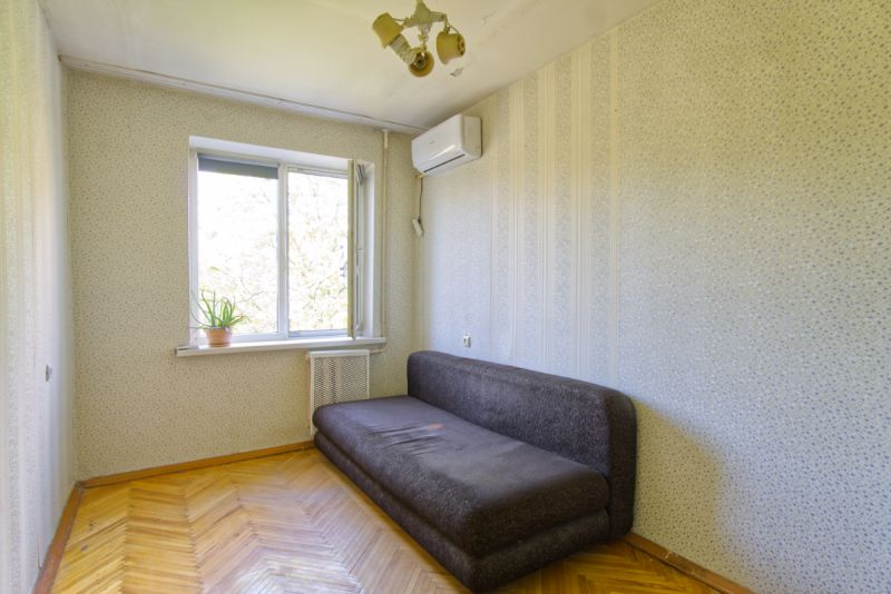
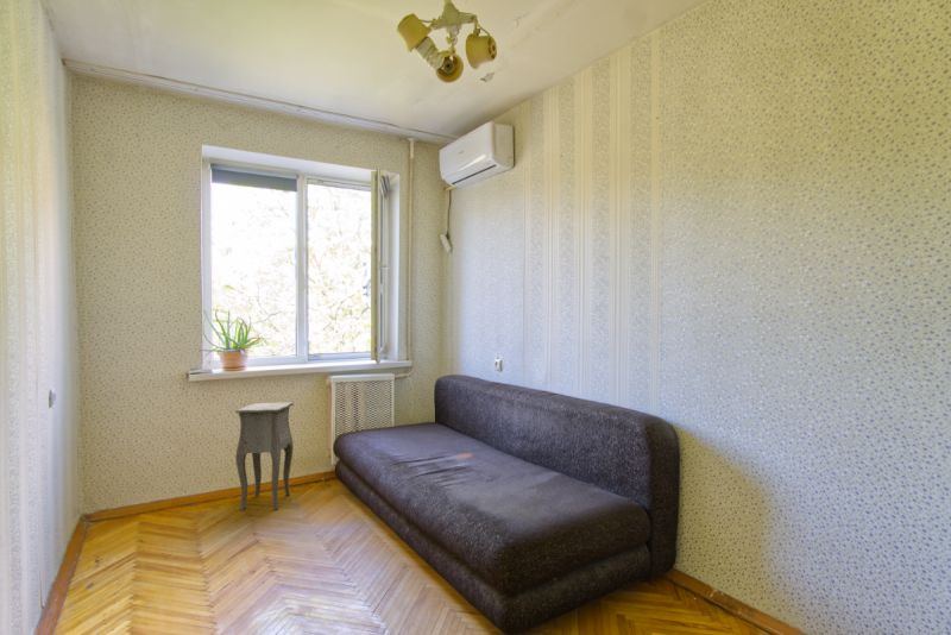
+ side table (265, 451)
